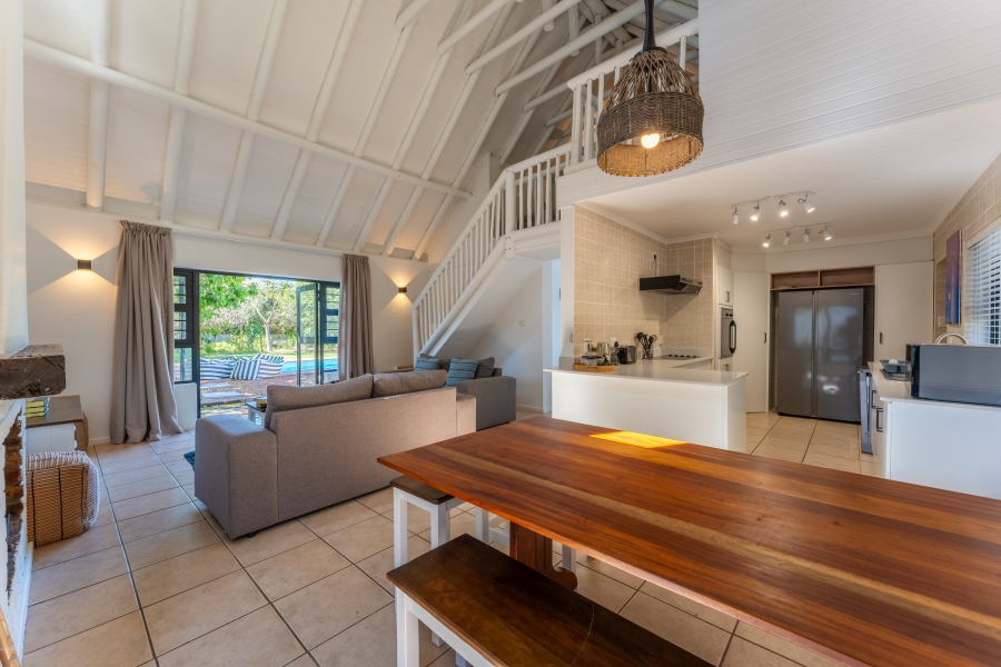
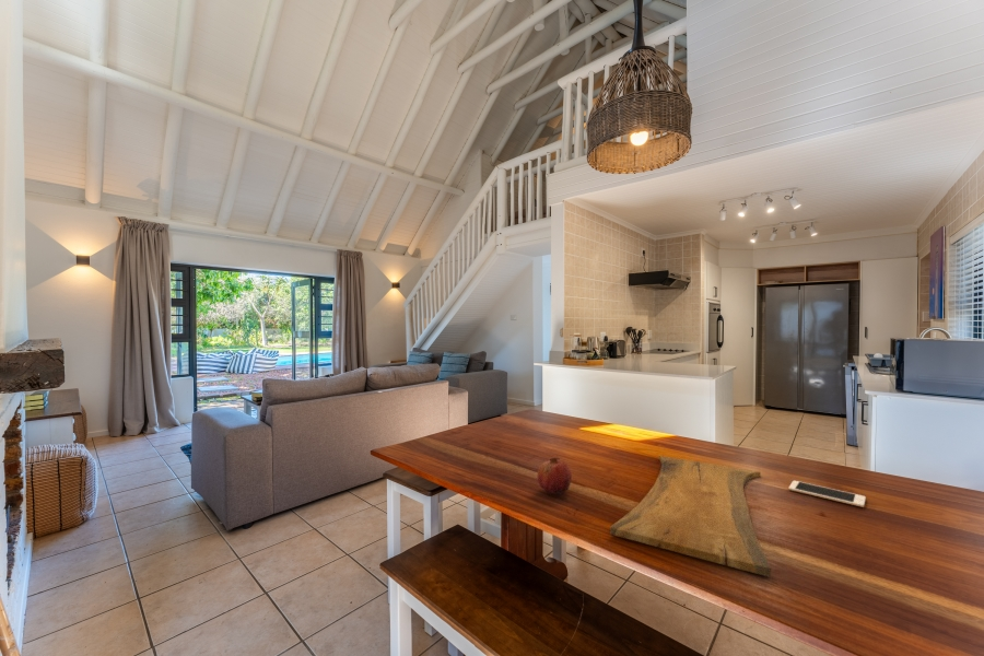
+ fruit (554, 475)
+ cutting board (696, 497)
+ cell phone (825, 492)
